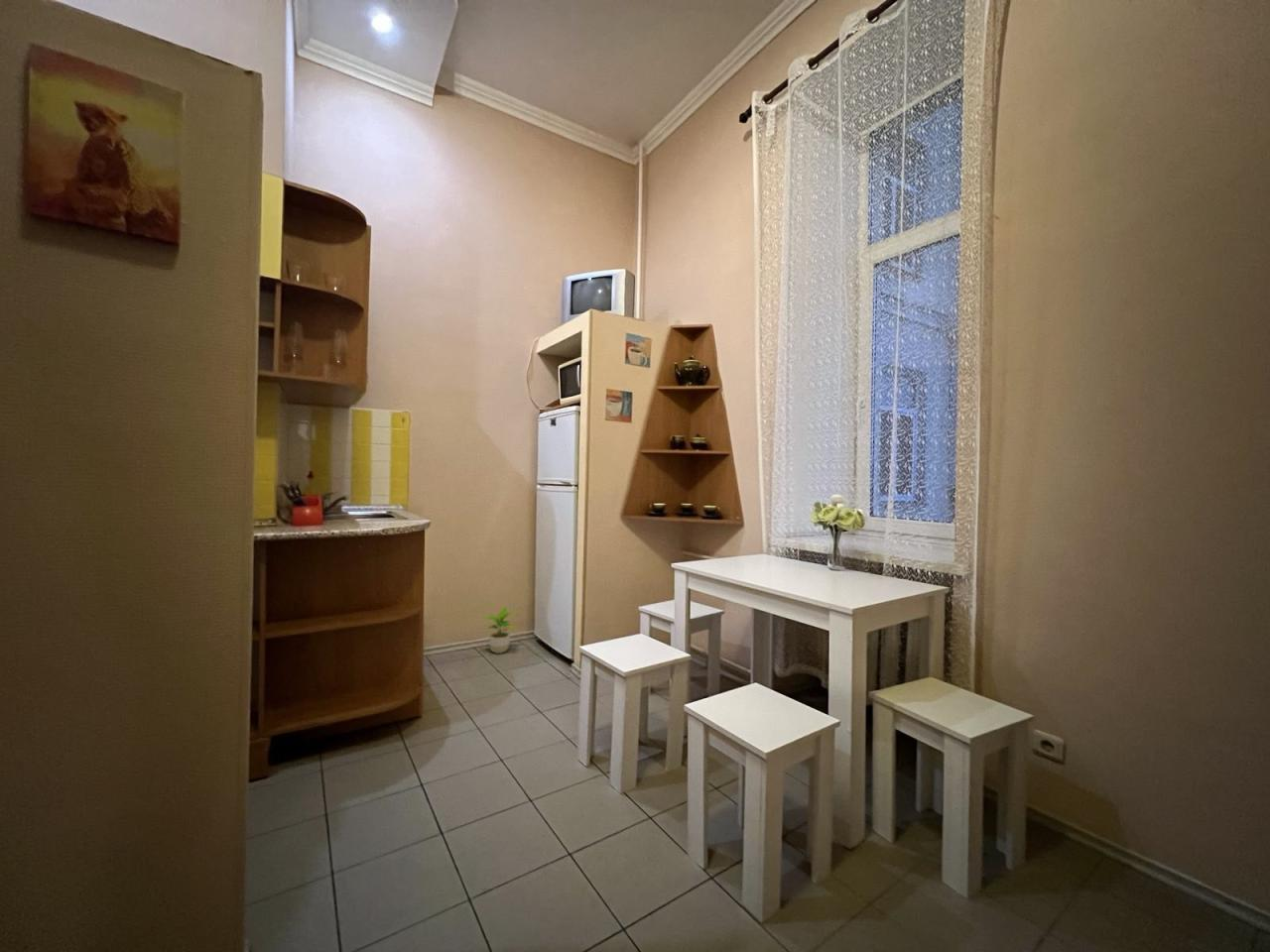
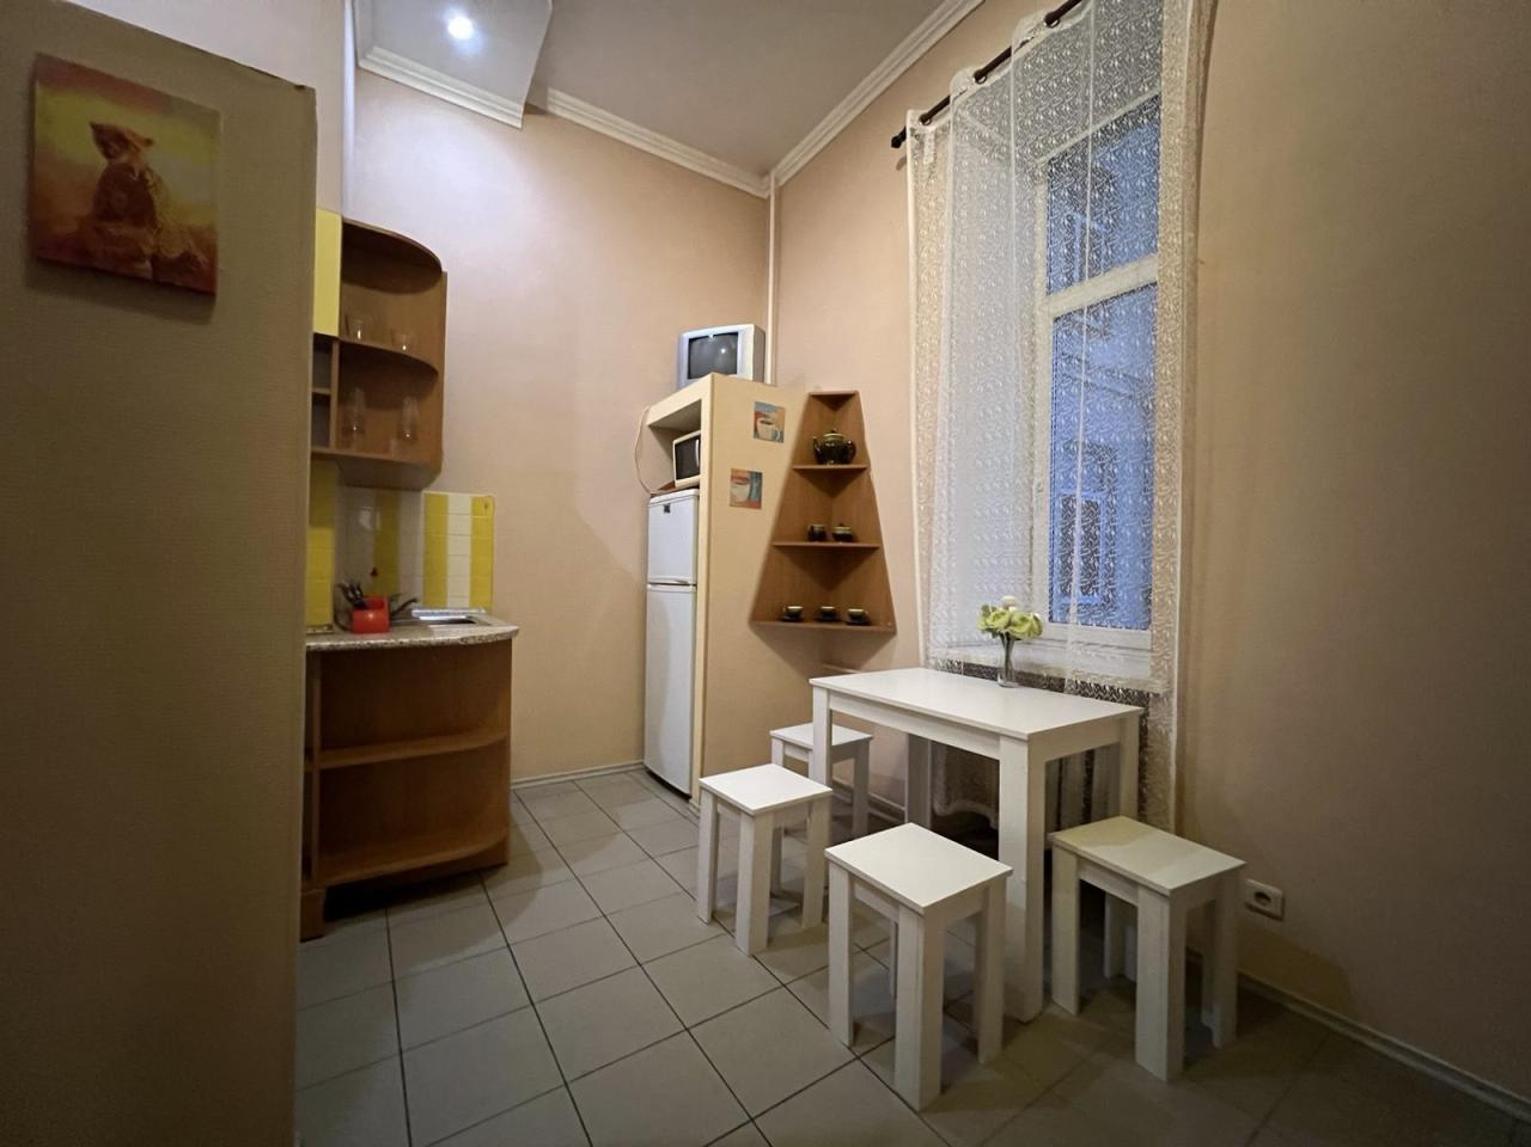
- potted plant (499, 629)
